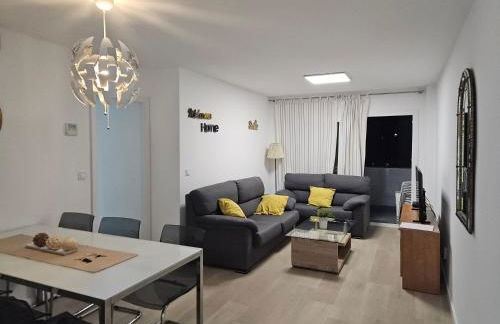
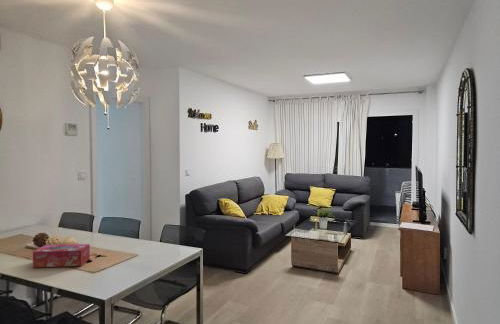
+ tissue box (62, 255)
